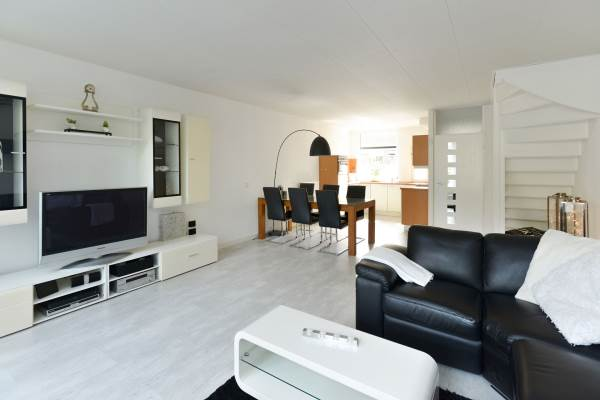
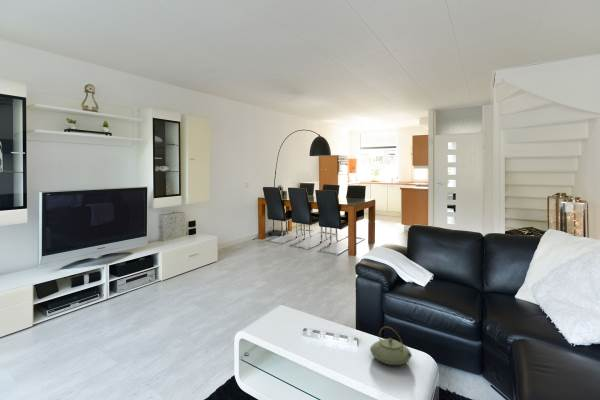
+ teapot (392, 344)
